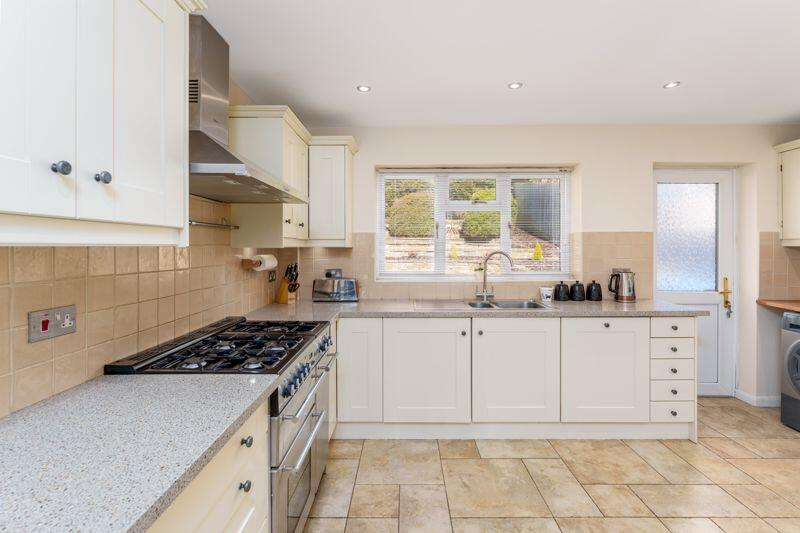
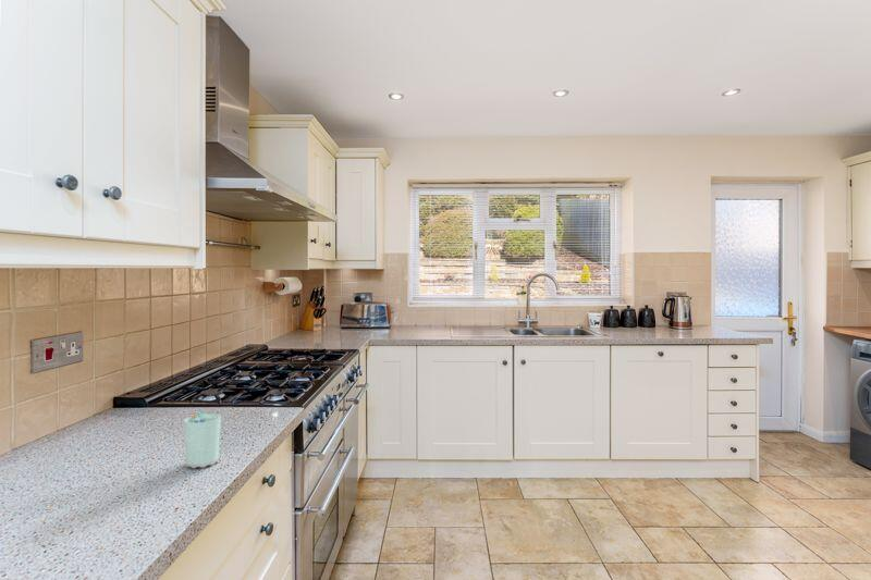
+ cup (201, 435)
